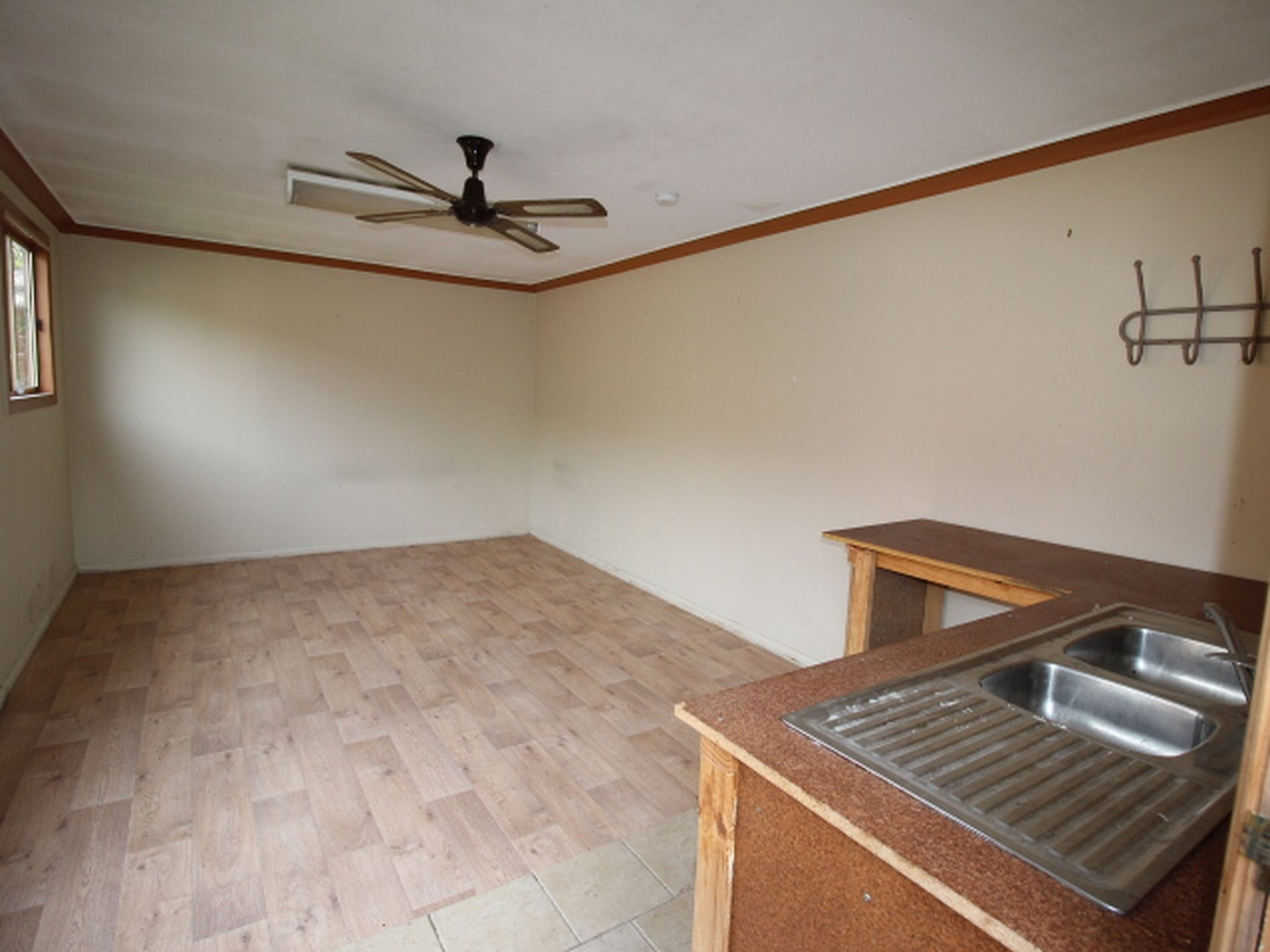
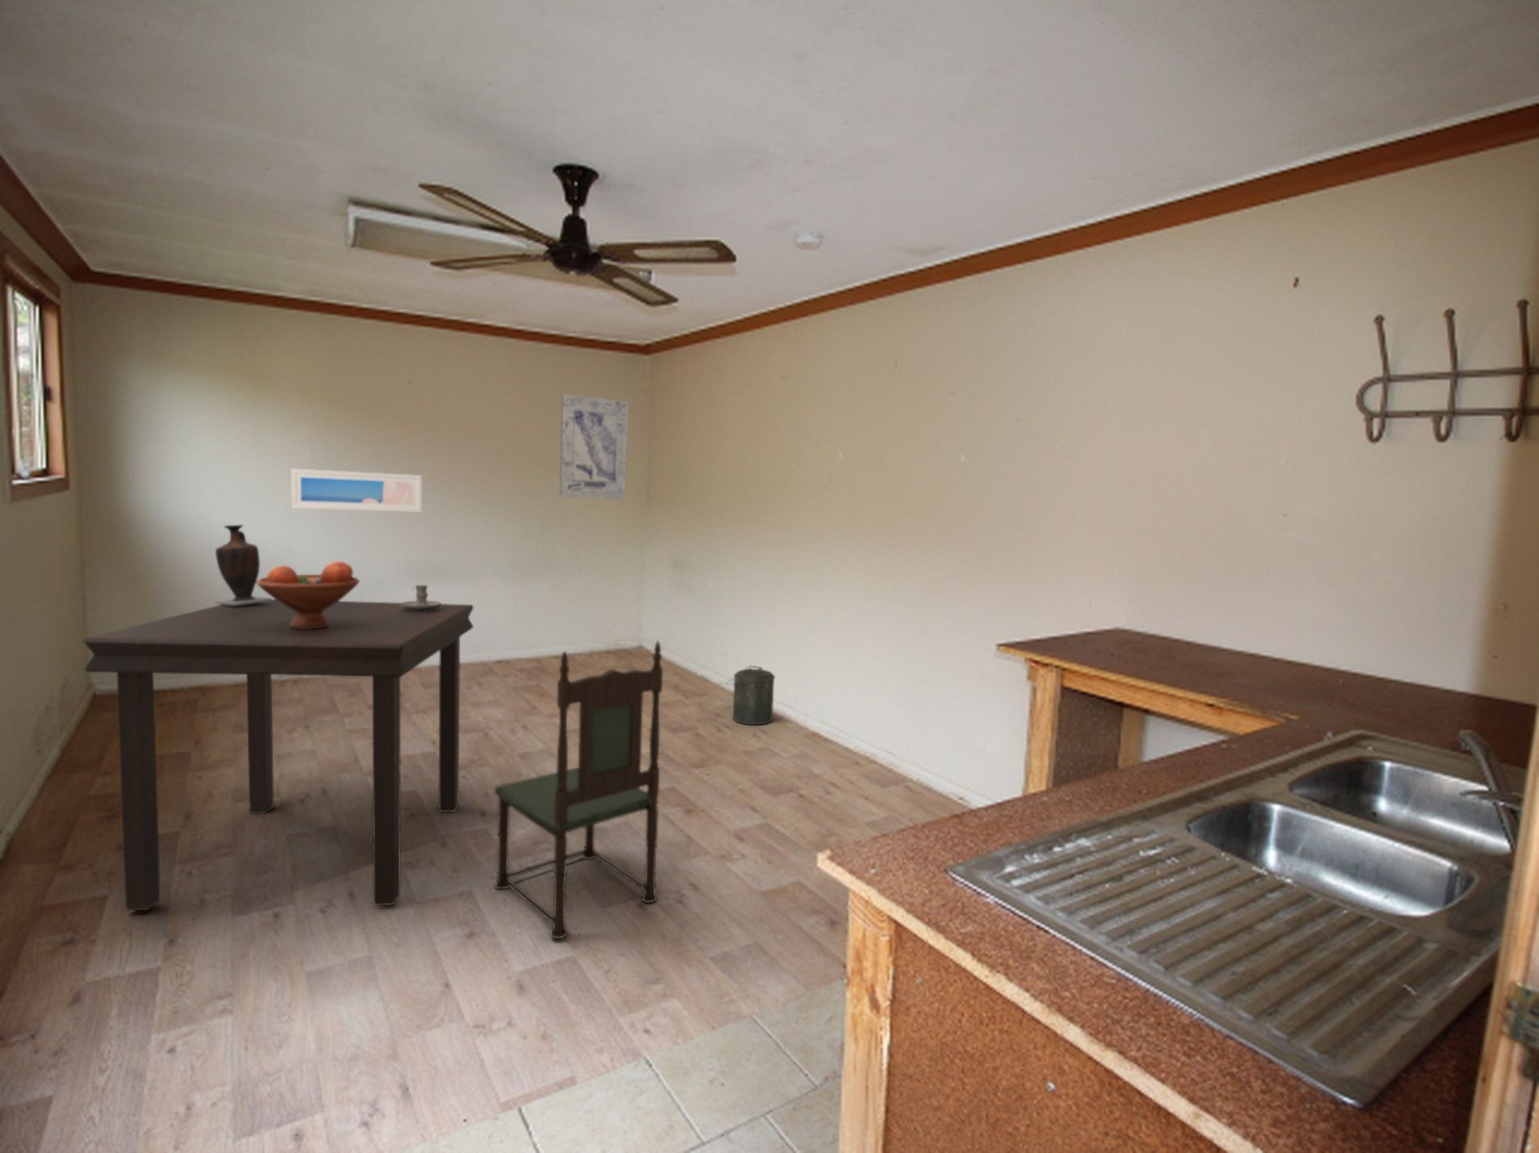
+ candle holder (422, 596)
+ dining chair (578, 765)
+ fruit bowl (309, 593)
+ canister (751, 693)
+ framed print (359, 492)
+ dining table (273, 736)
+ vase (242, 564)
+ wall art (594, 448)
